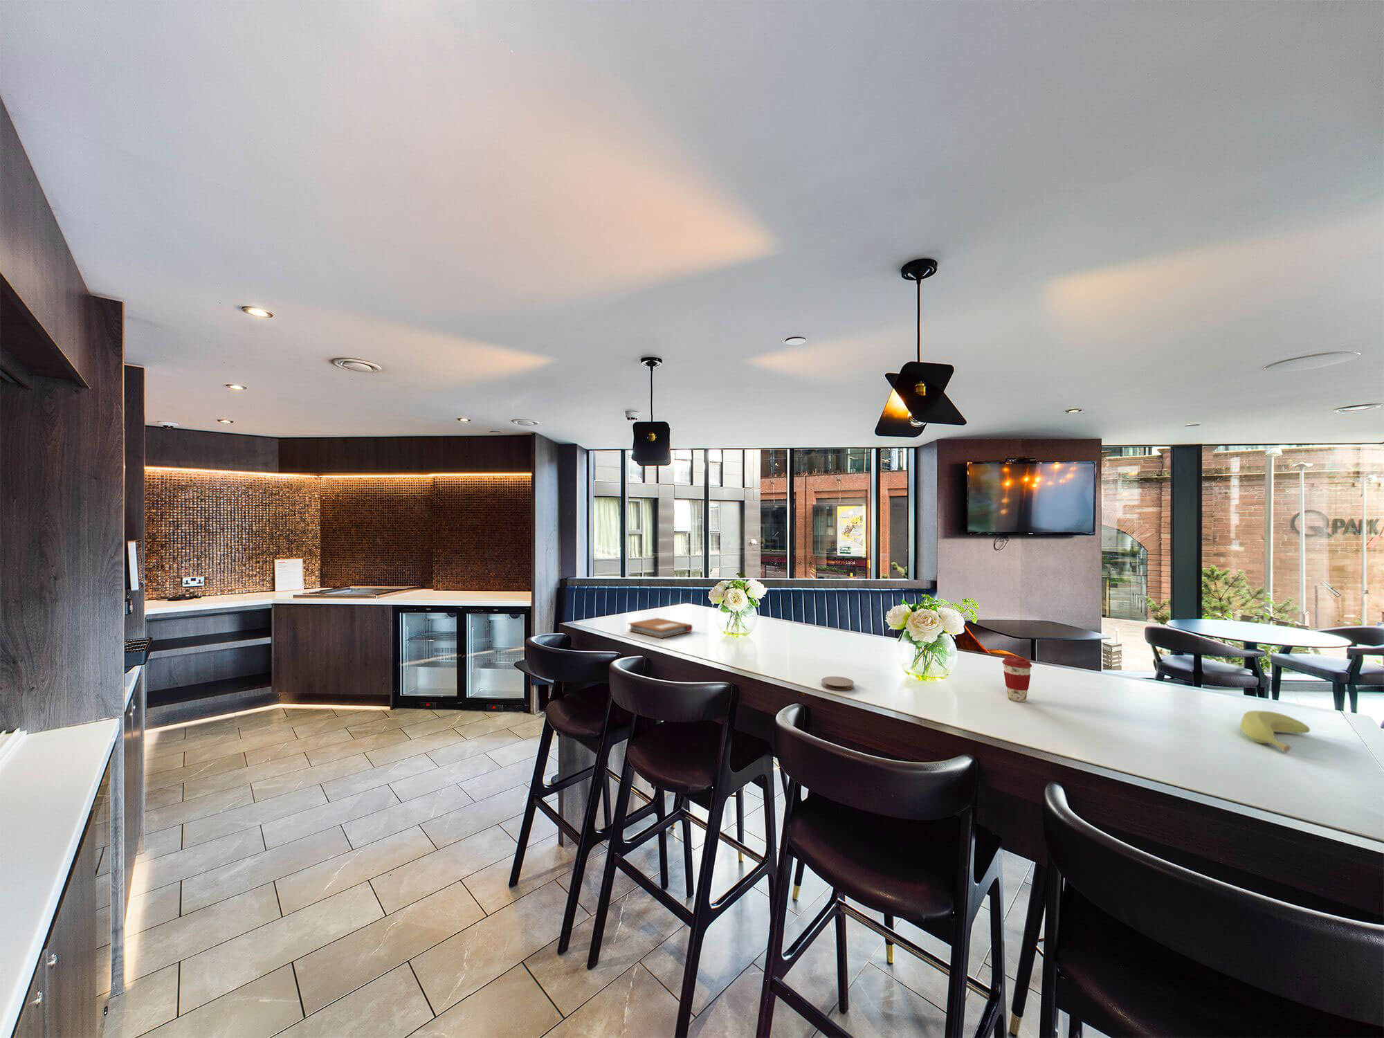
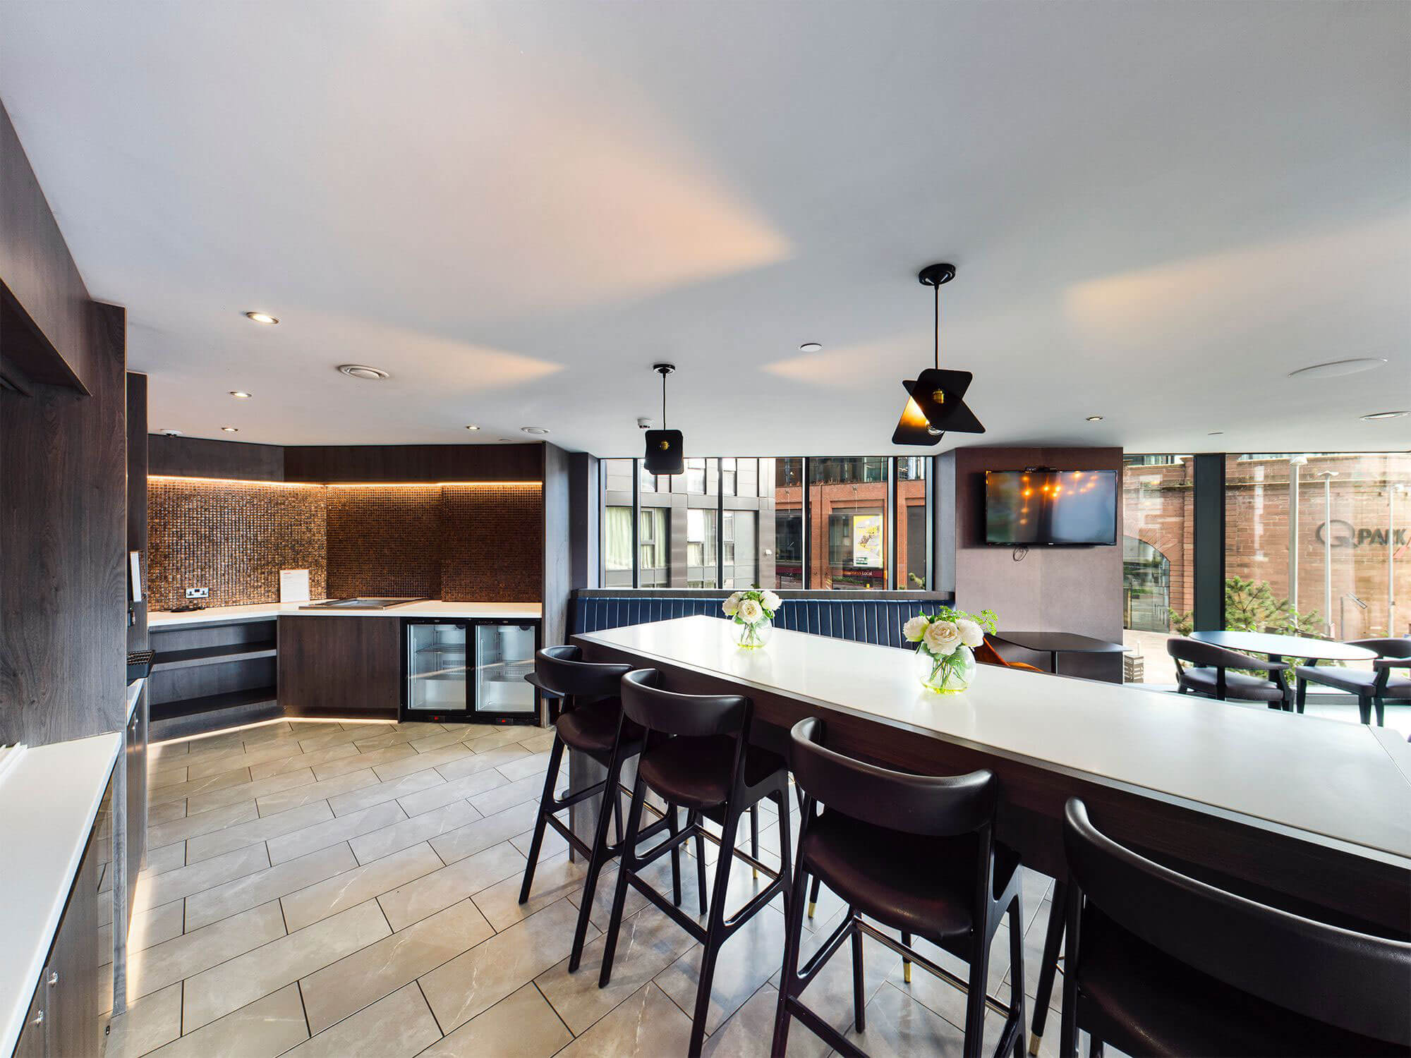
- banana (1279, 729)
- notebook (660, 627)
- coffee cup (1017, 679)
- coaster (837, 683)
